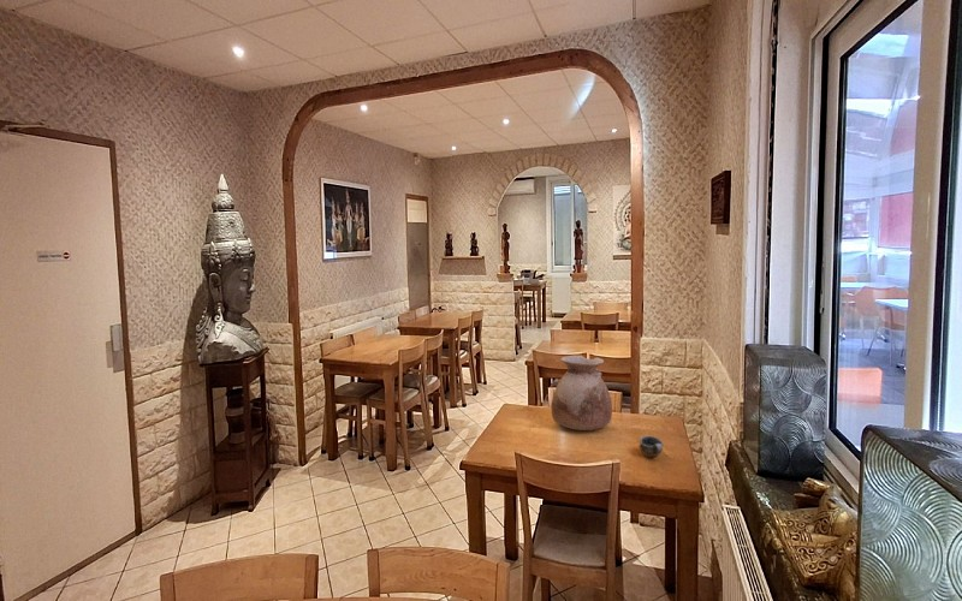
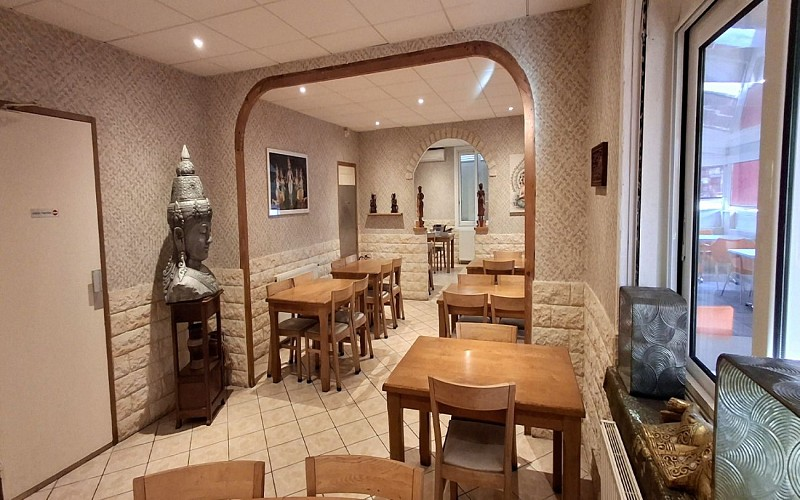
- cup (651, 447)
- vase (581, 392)
